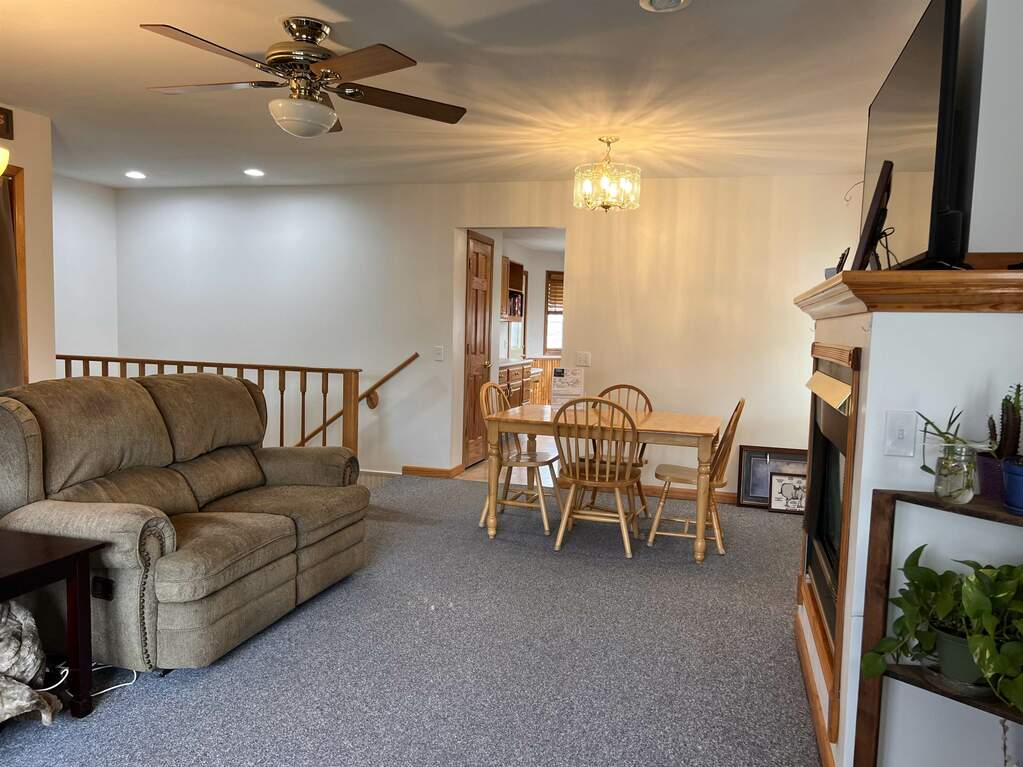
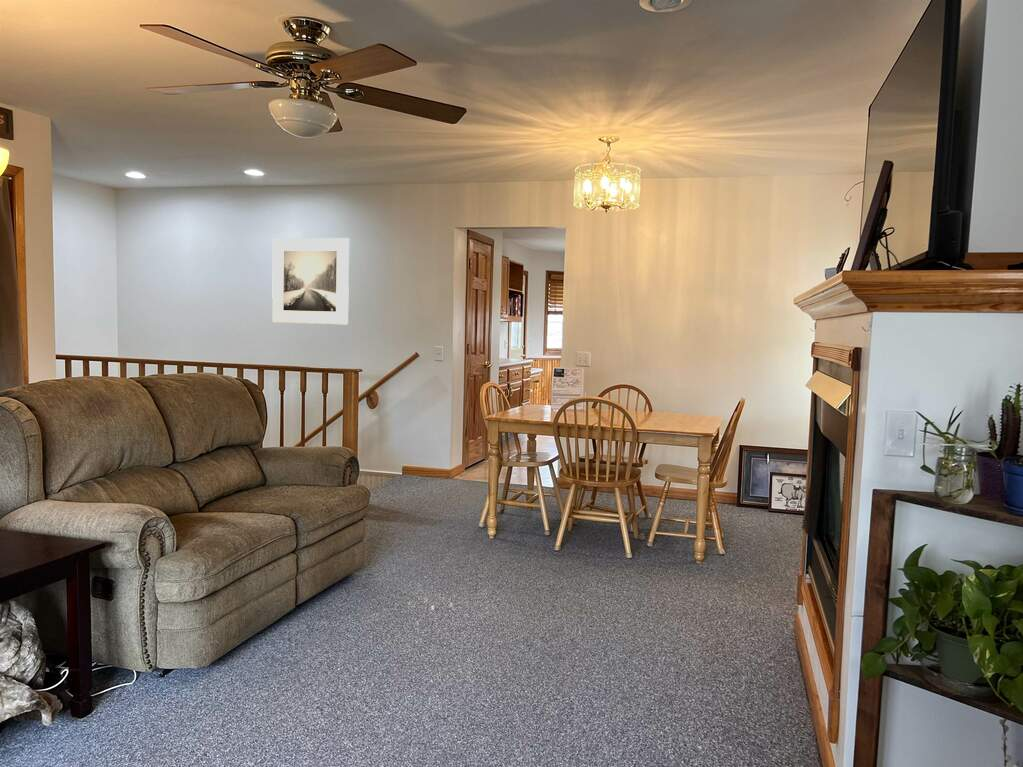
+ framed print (310, 281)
